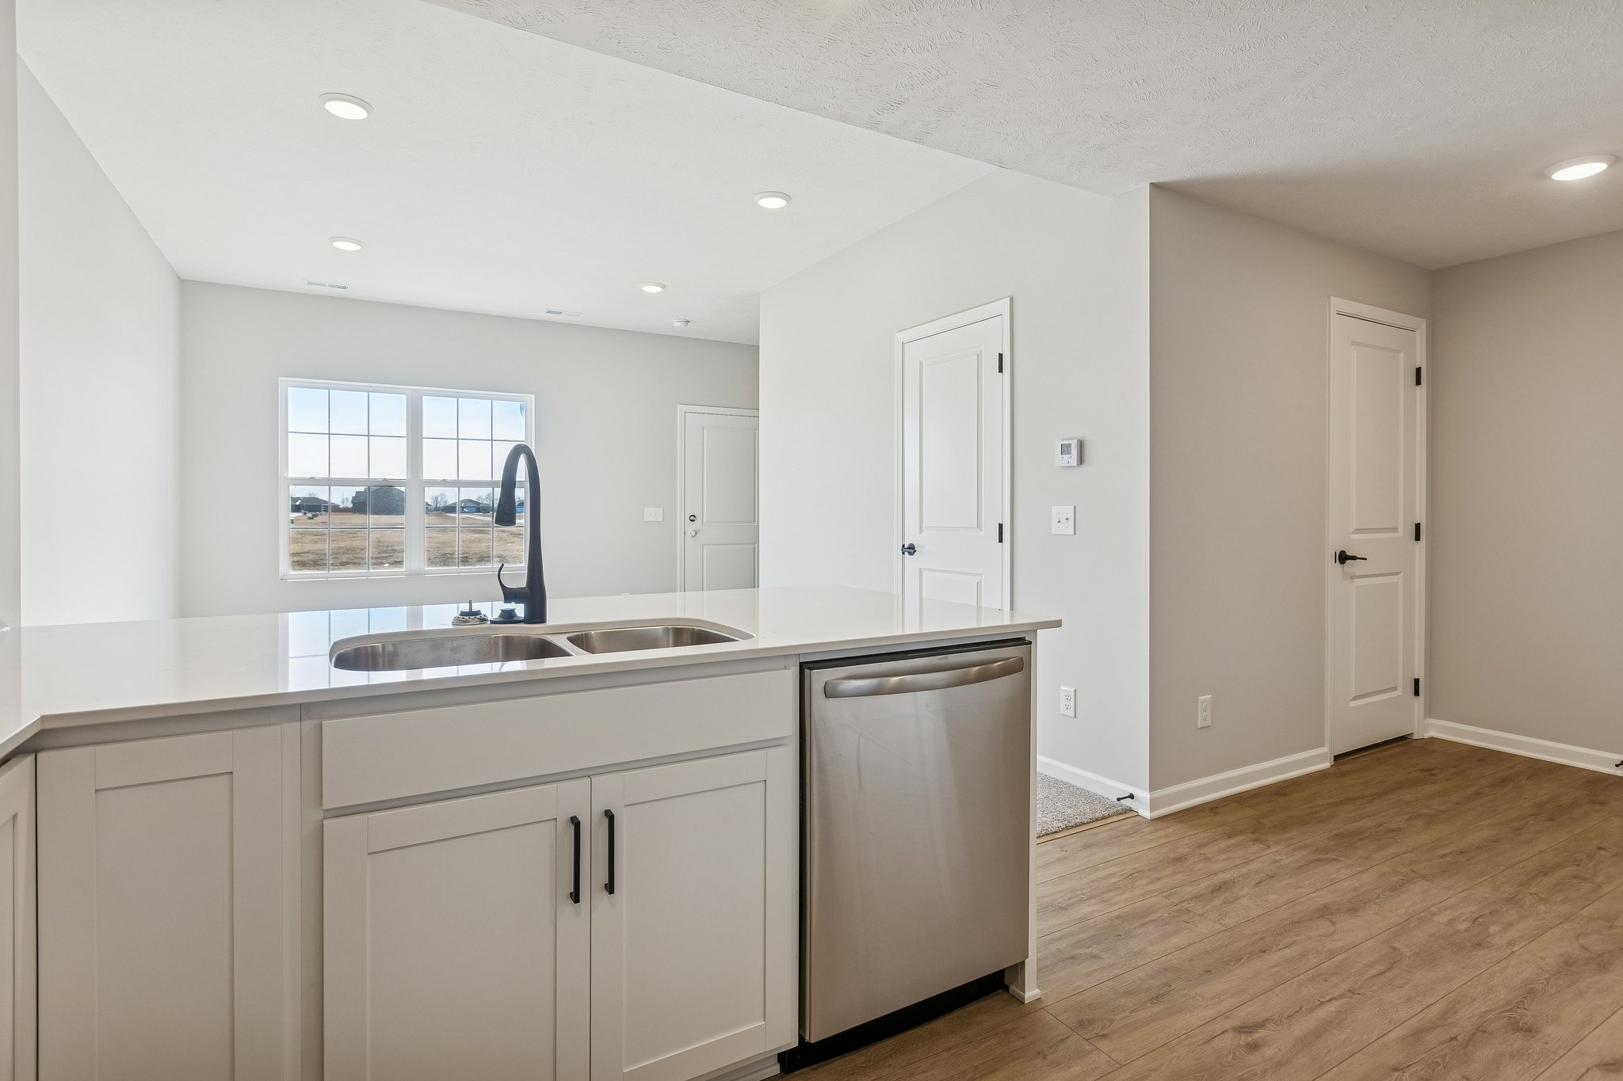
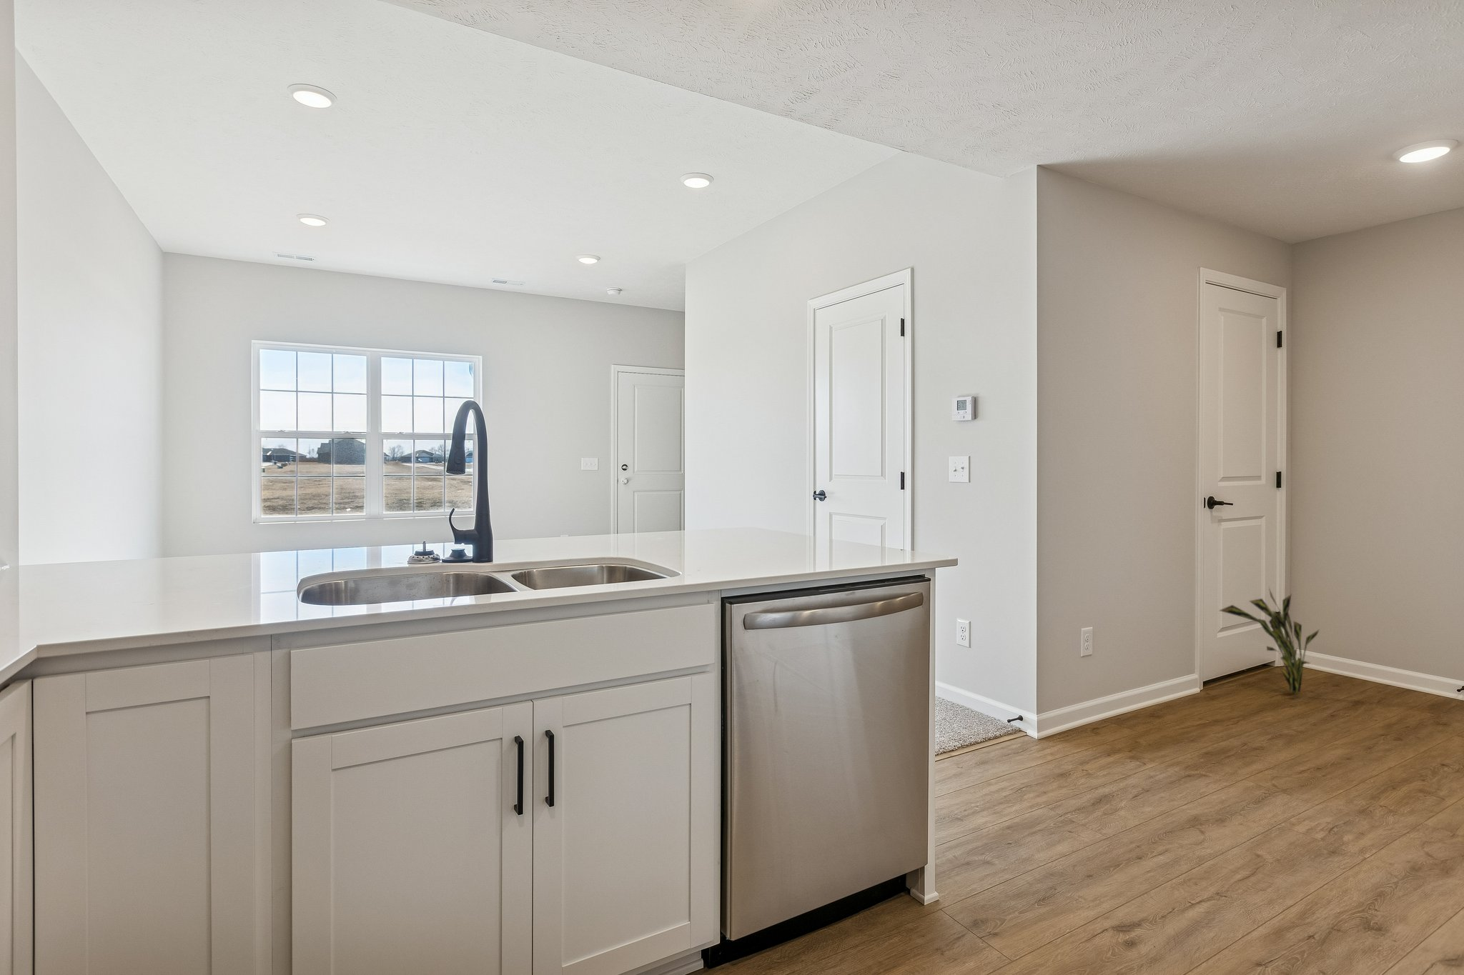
+ decorative plant (1275, 640)
